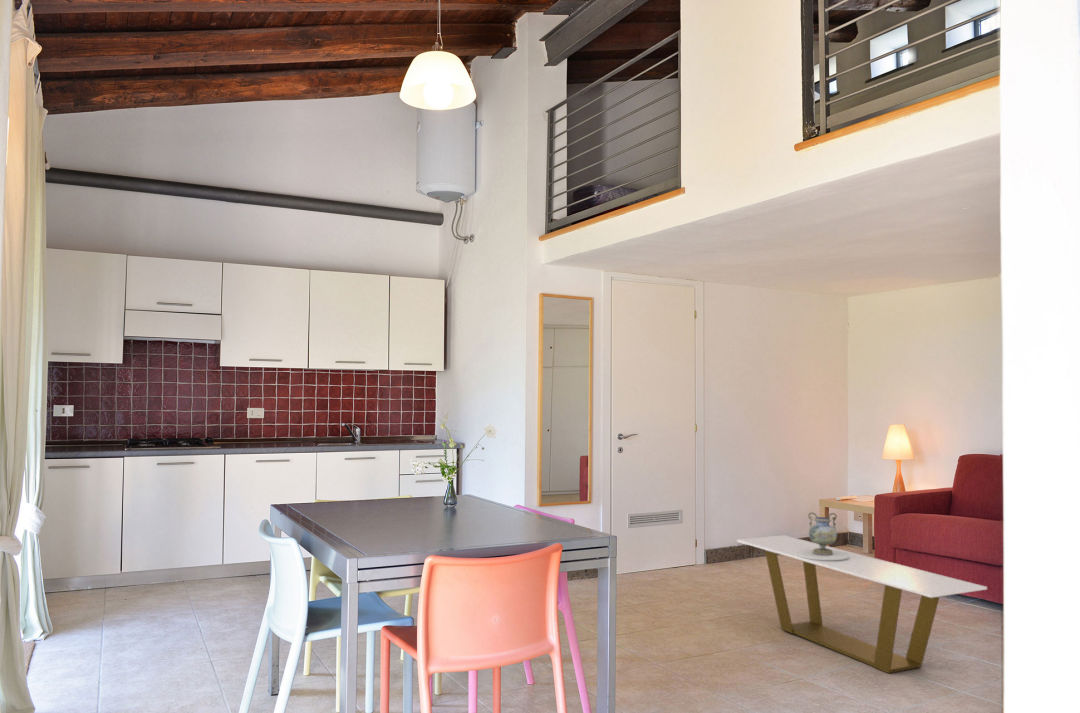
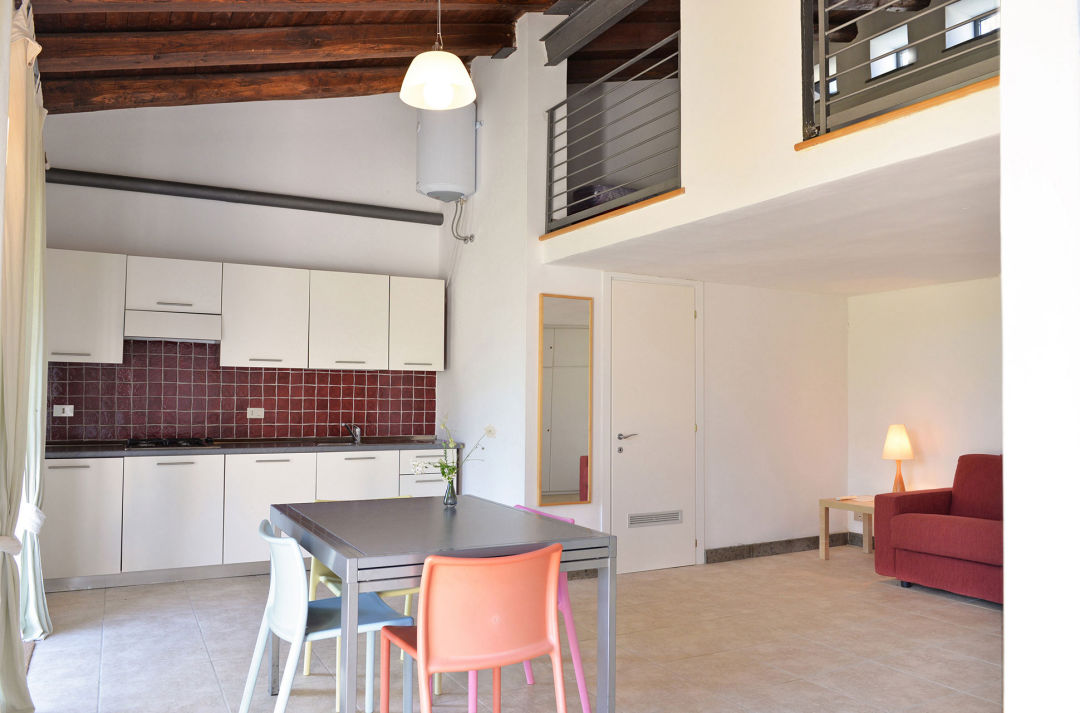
- decorative vase (822, 534)
- coffee table (820, 607)
